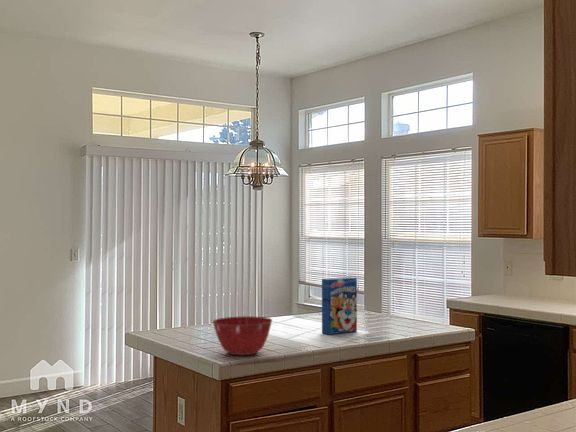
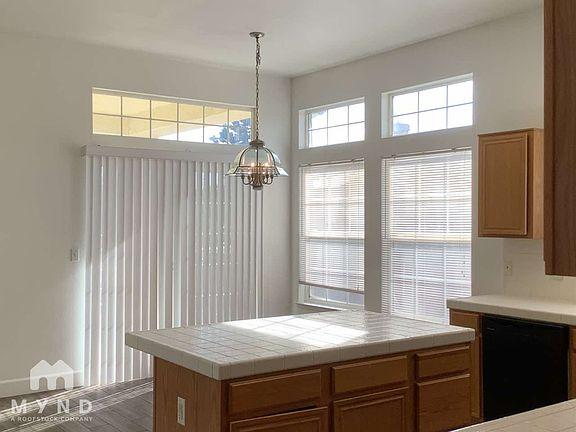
- cereal box (339, 305)
- mixing bowl (242, 336)
